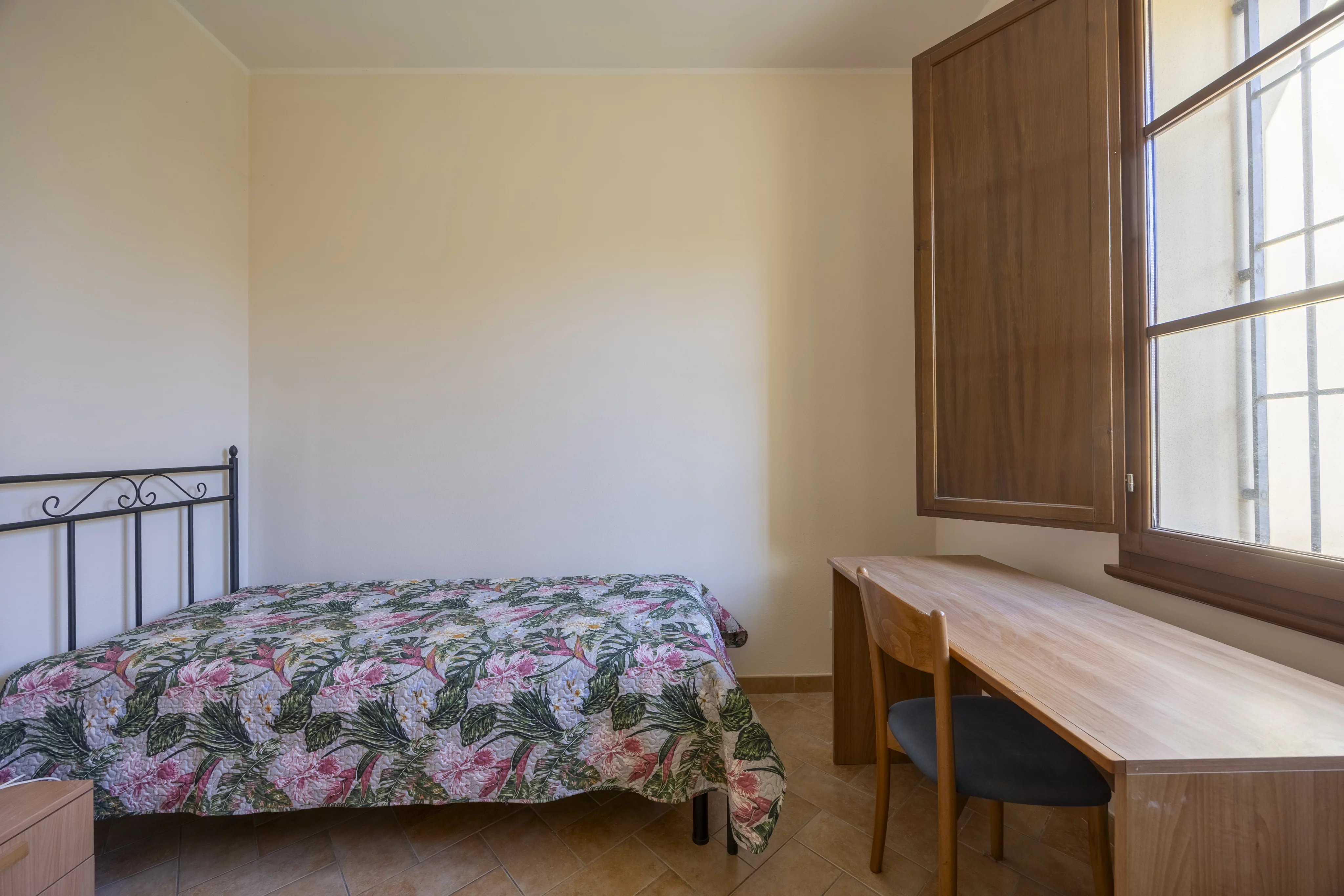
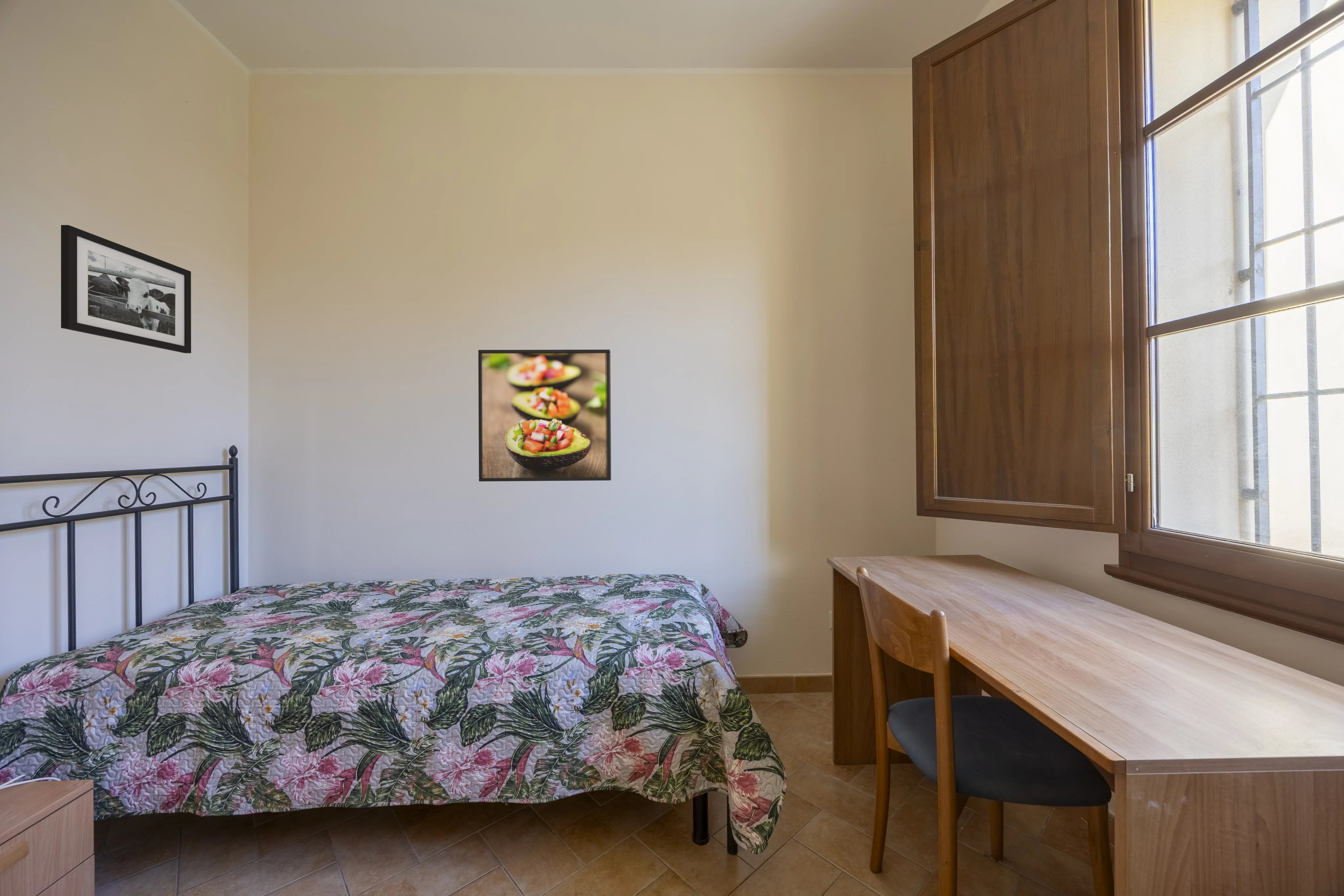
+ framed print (545, 415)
+ picture frame (133, 296)
